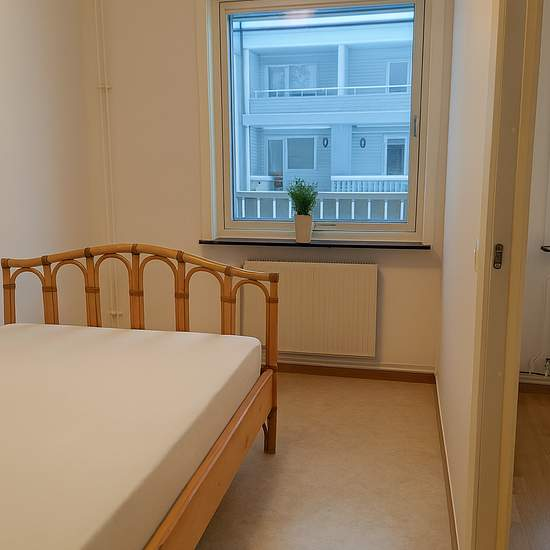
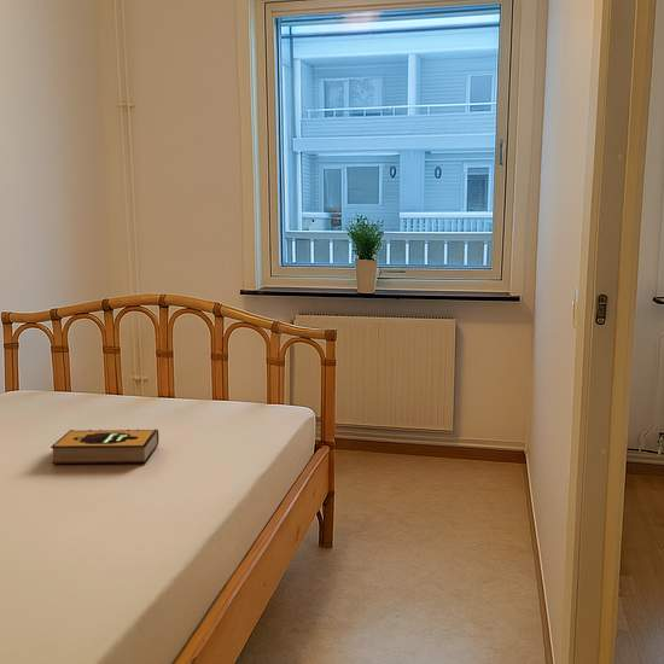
+ hardback book (107, 444)
